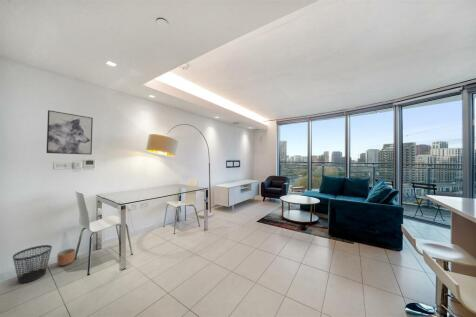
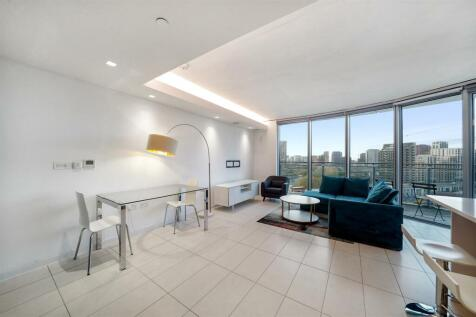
- wastebasket (32, 264)
- wall art (71, 134)
- planter (66, 257)
